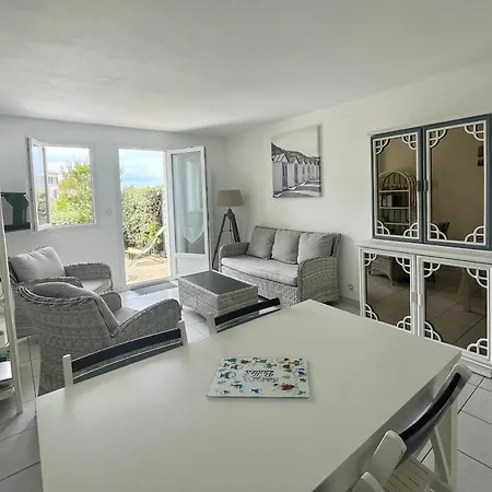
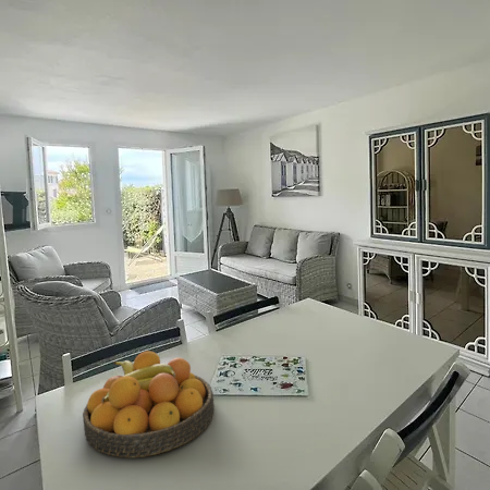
+ fruit bowl (149, 390)
